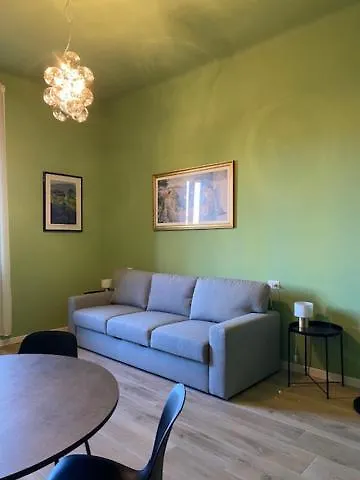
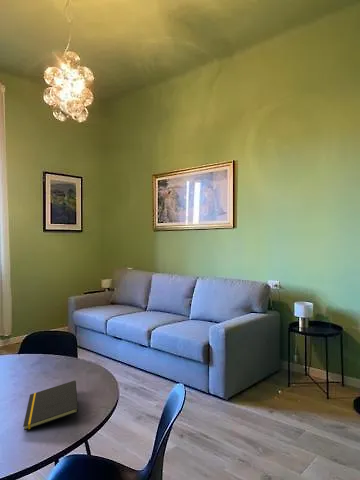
+ notepad (52, 402)
